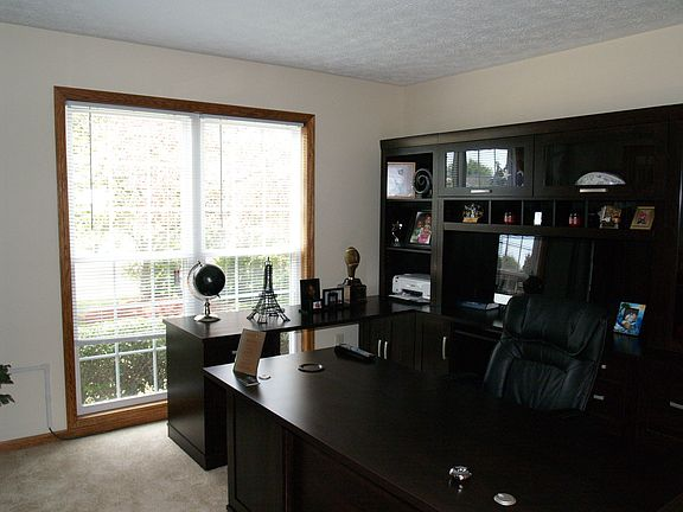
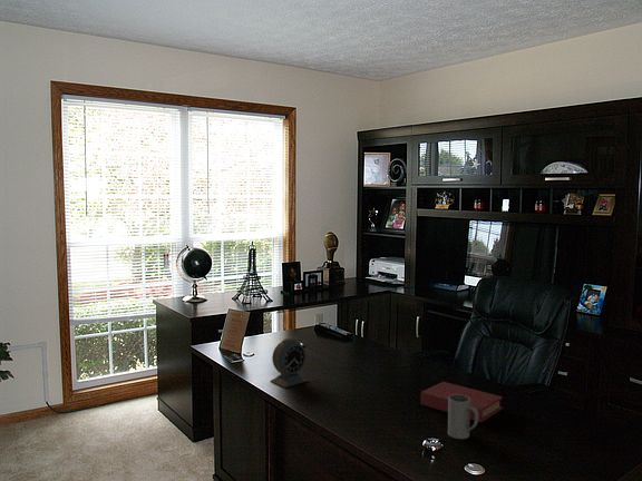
+ alarm clock (289, 360)
+ mug (463, 418)
+ book (460, 394)
